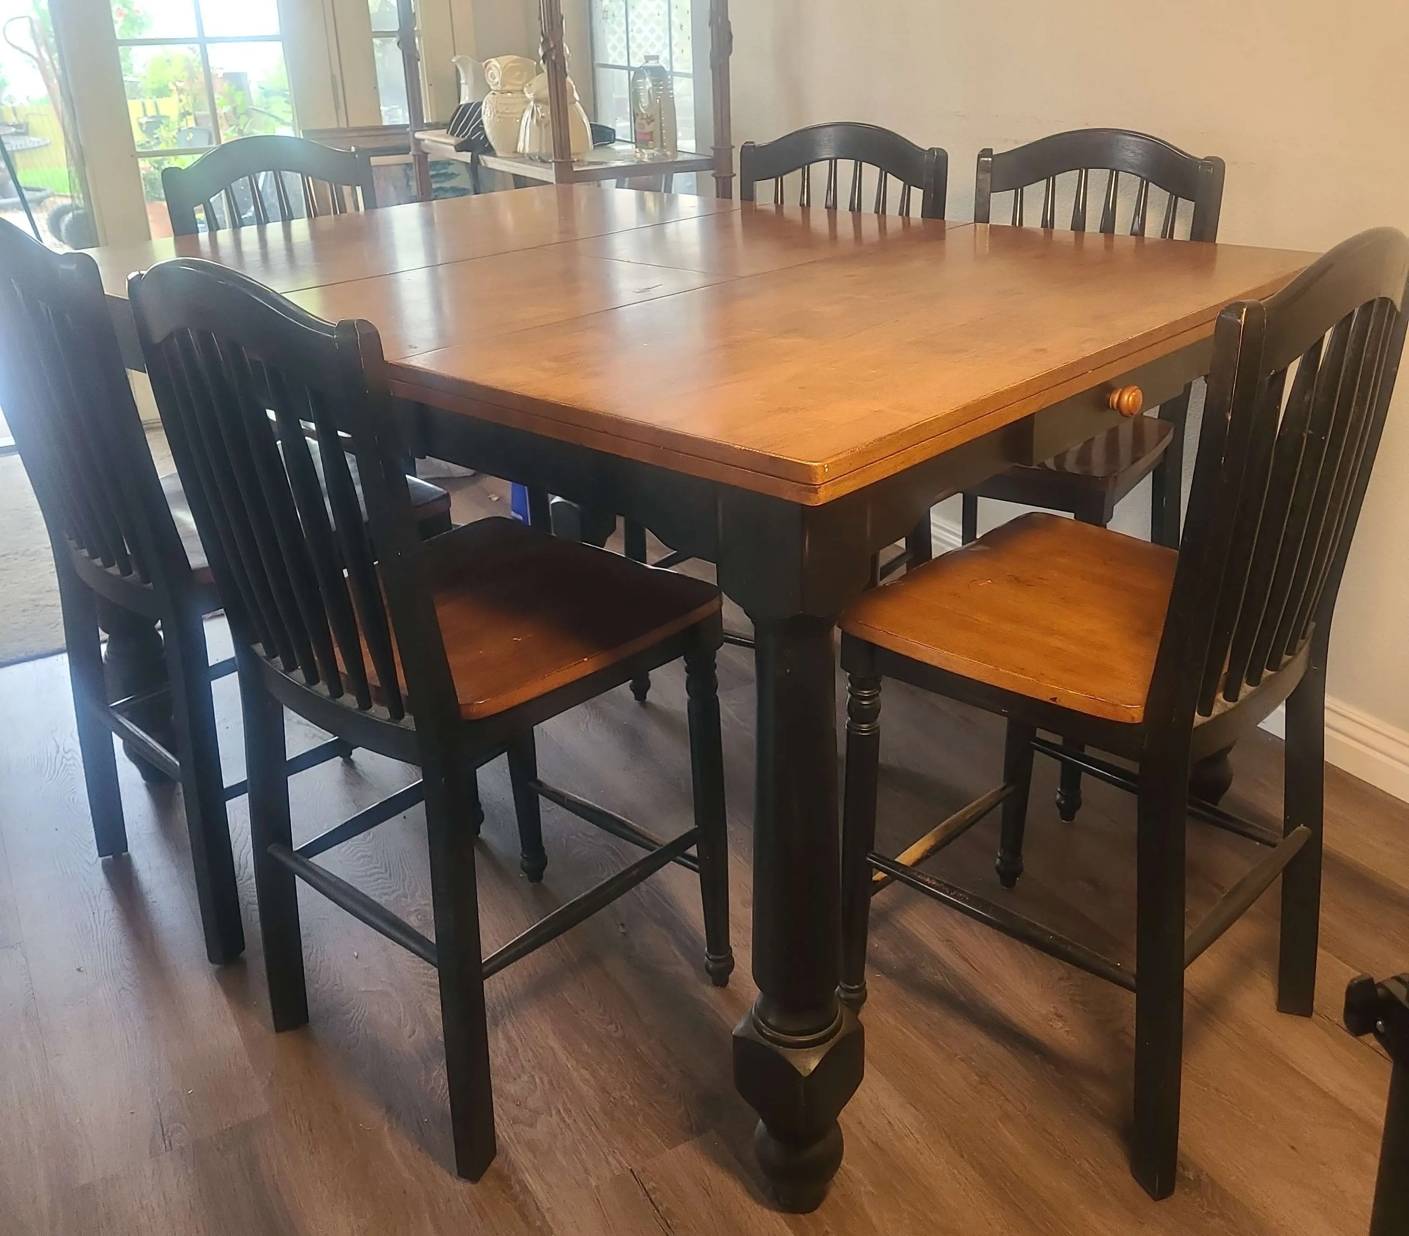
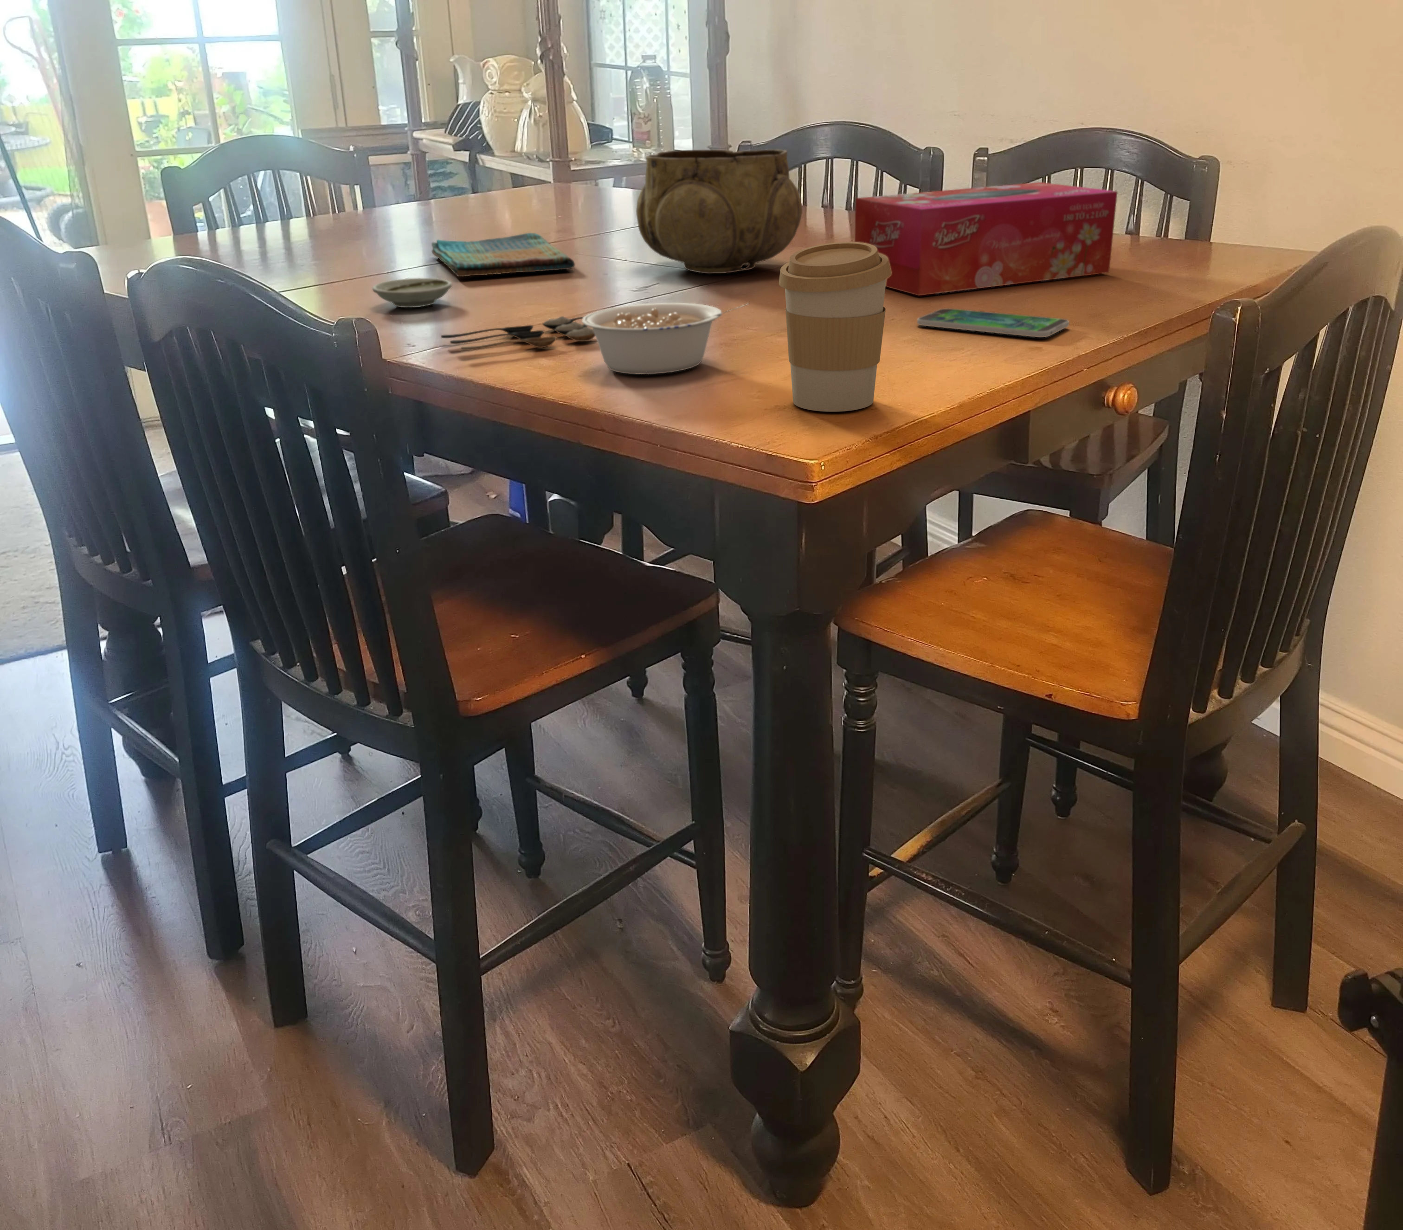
+ smartphone (991, 322)
+ coffee cup (834, 326)
+ saucer (413, 293)
+ decorative bowl (717, 211)
+ dish towel (501, 254)
+ tissue box (983, 235)
+ spoon (550, 329)
+ legume (659, 334)
